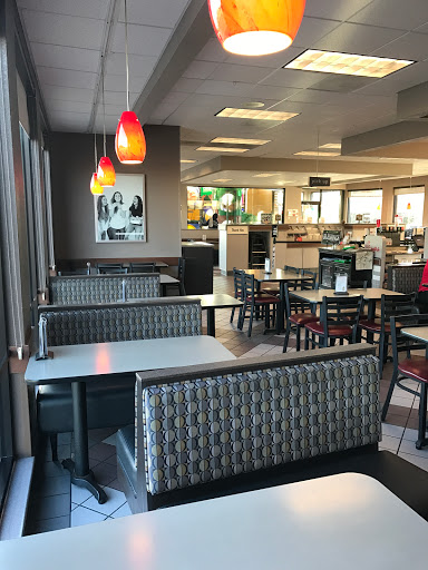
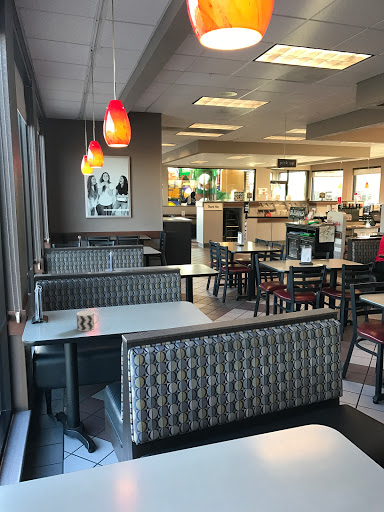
+ cup (88, 320)
